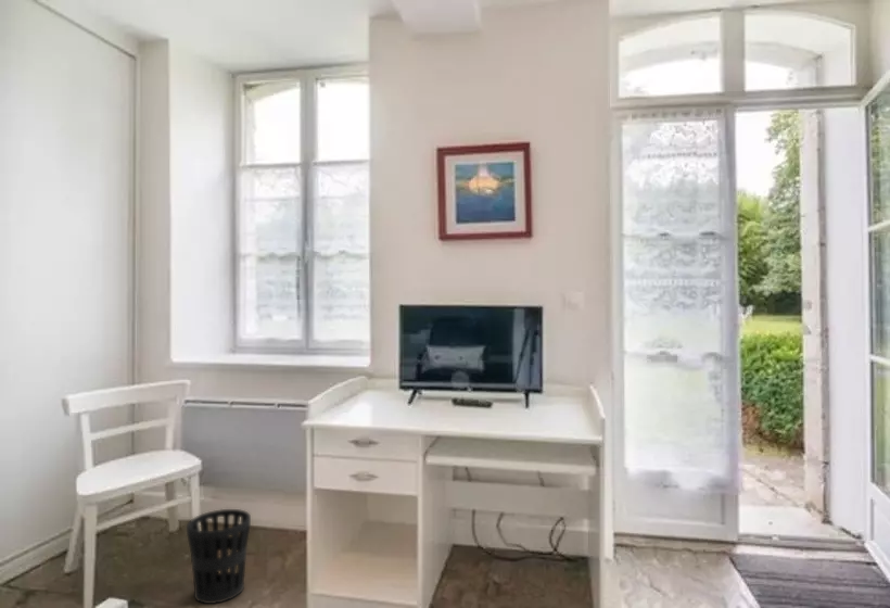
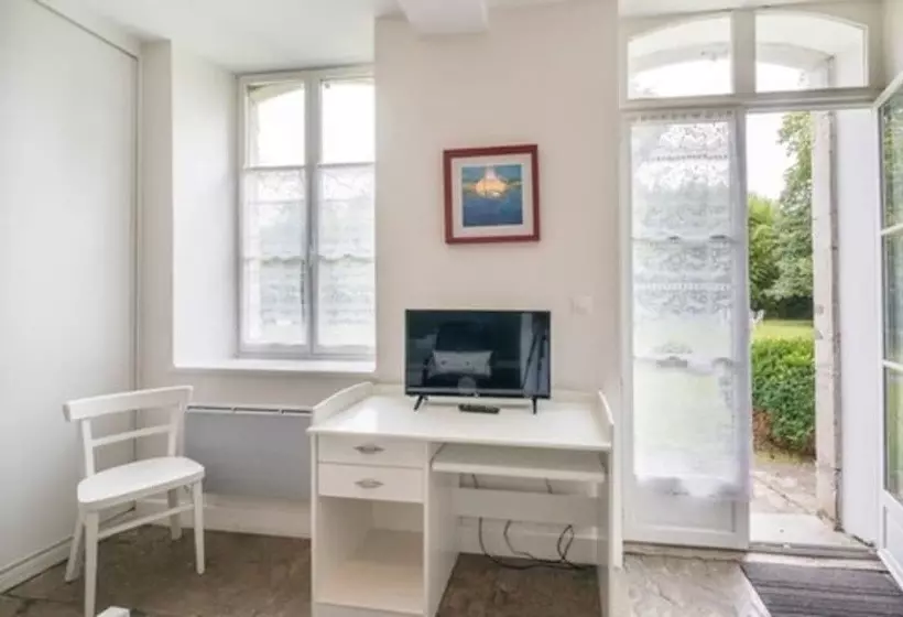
- wastebasket (220, 555)
